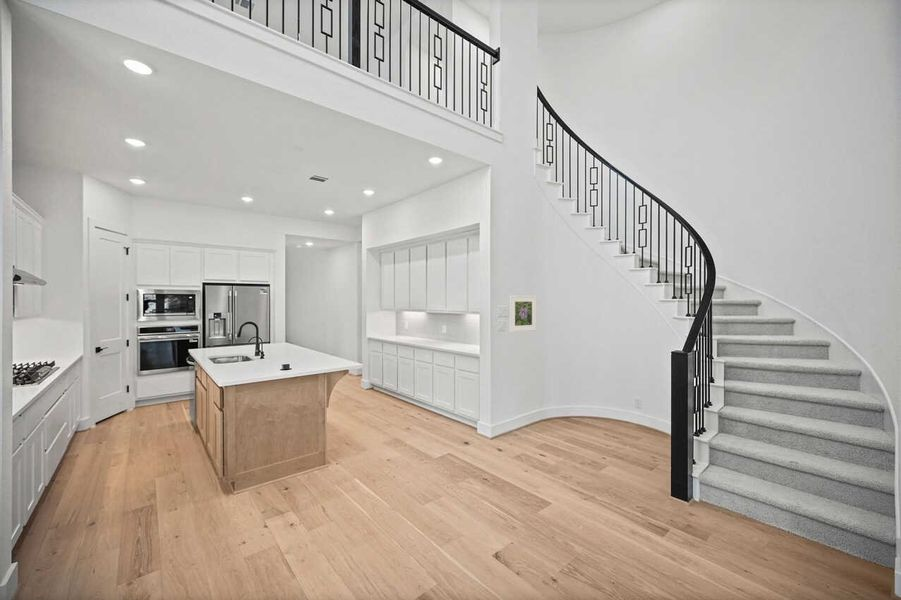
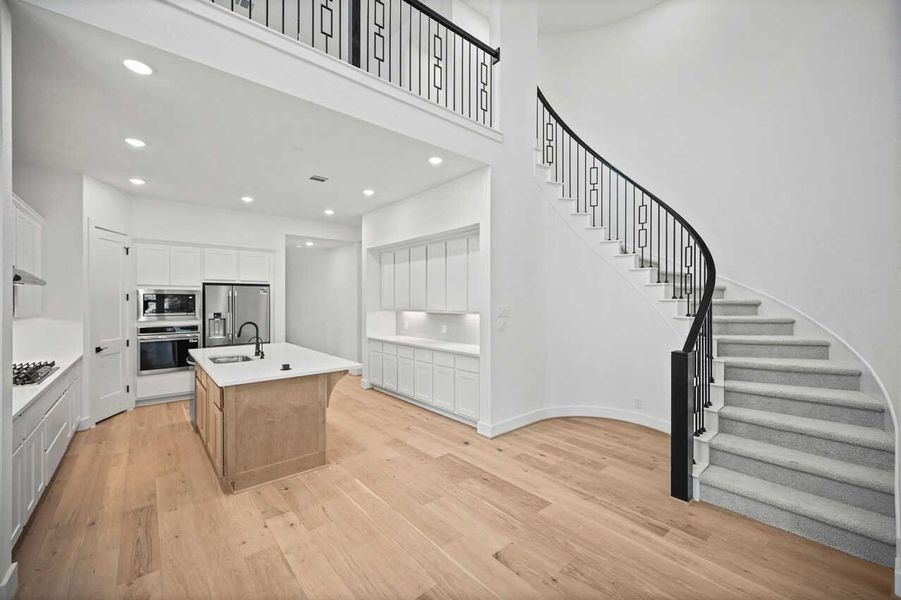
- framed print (523, 313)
